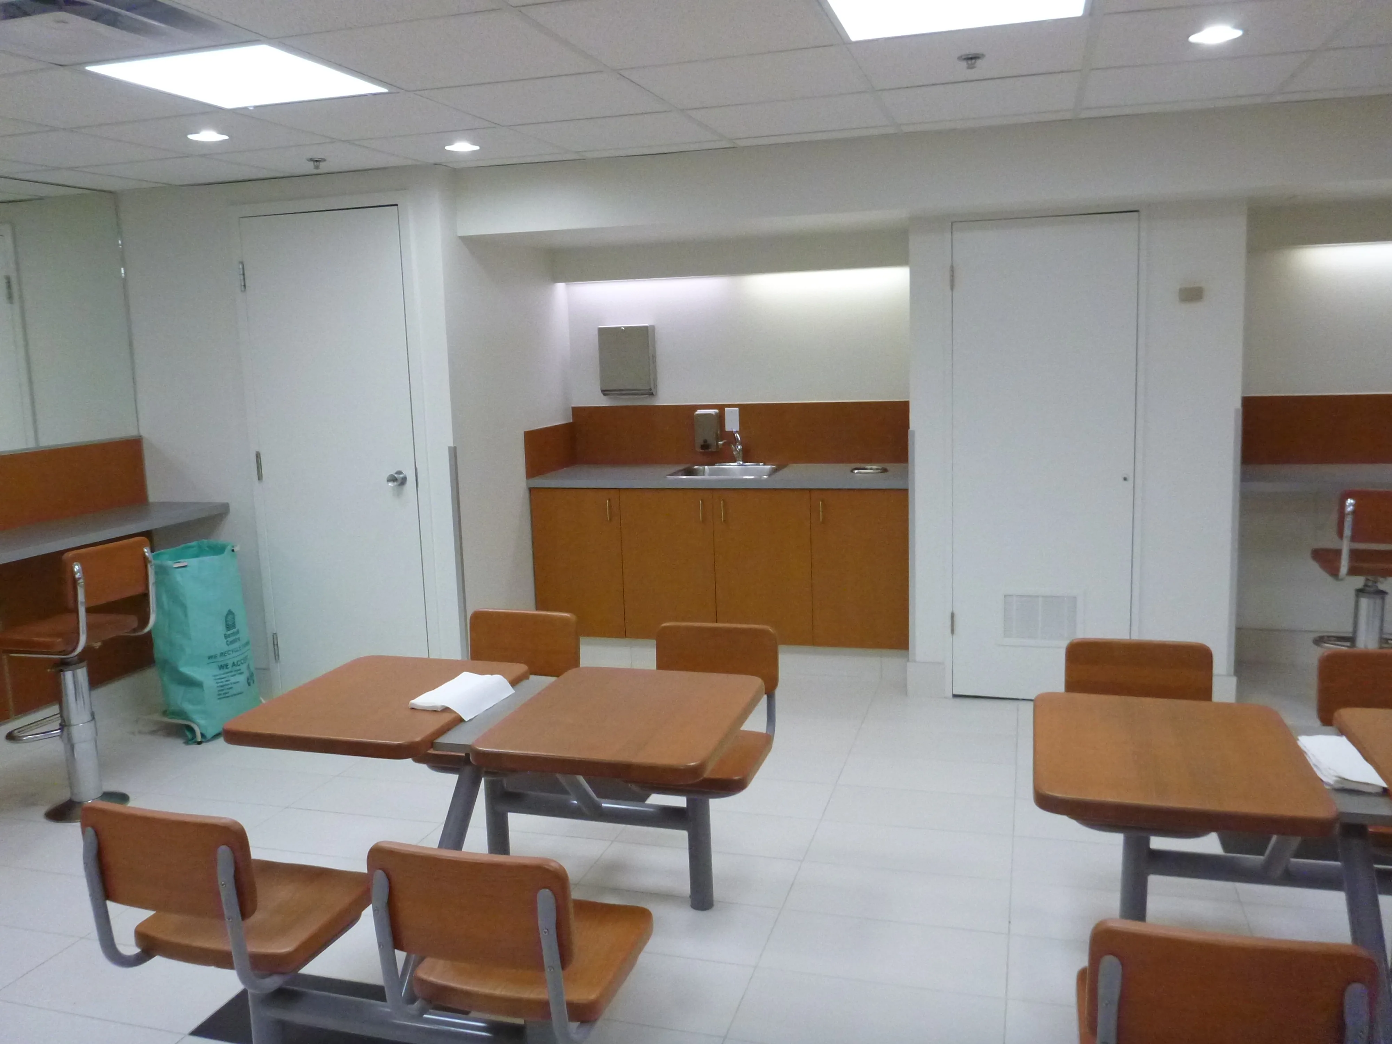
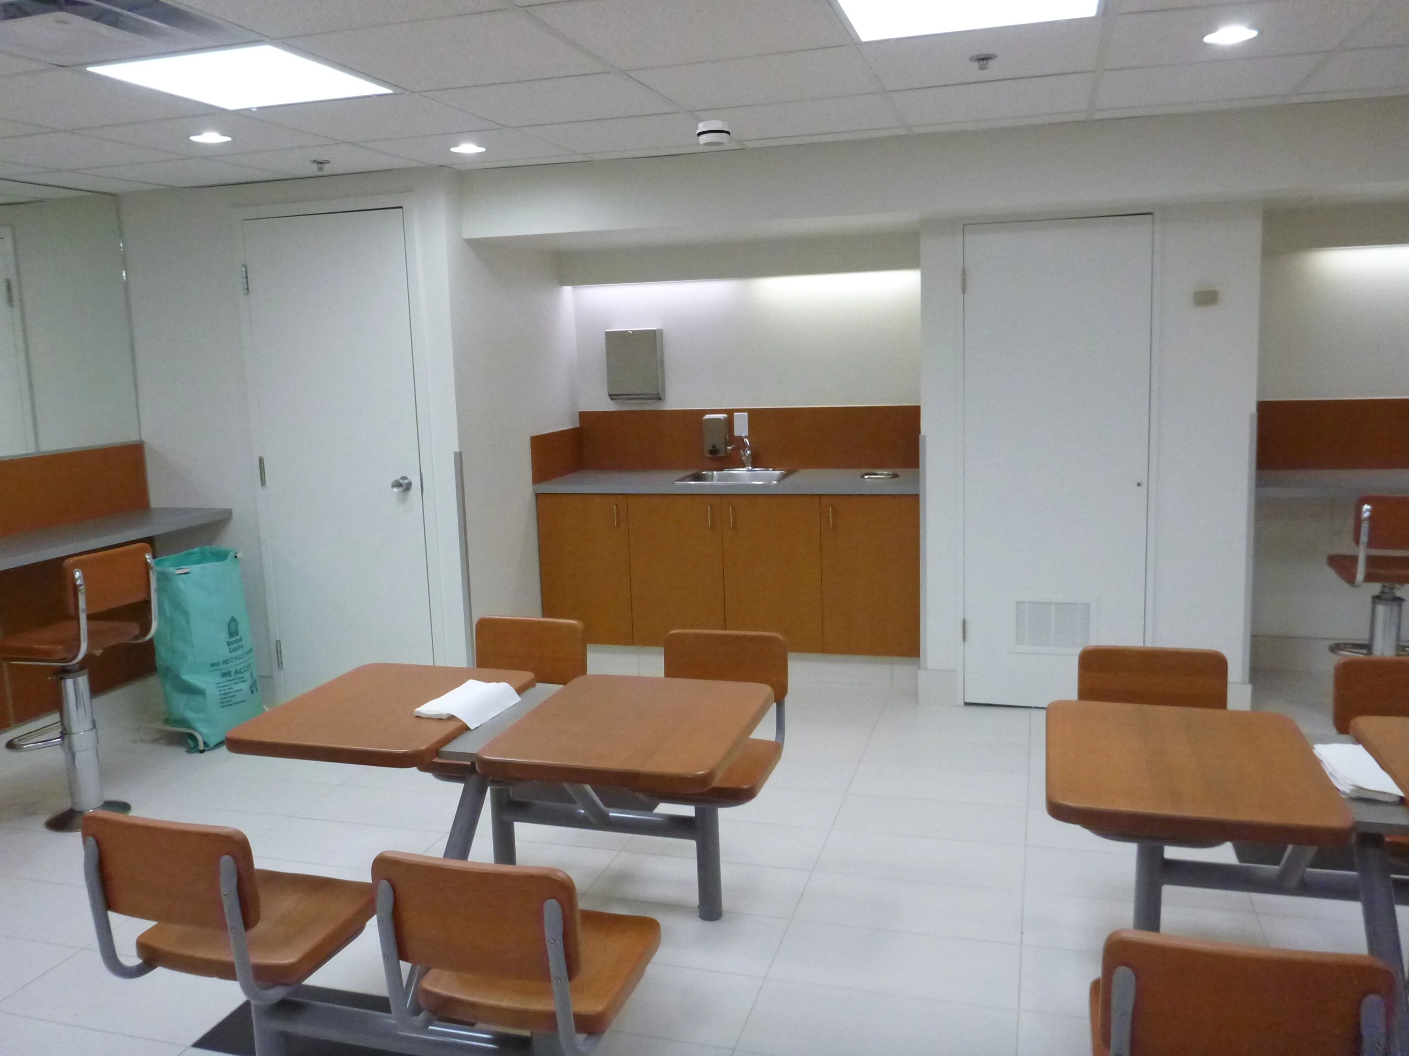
+ smoke detector (713, 134)
